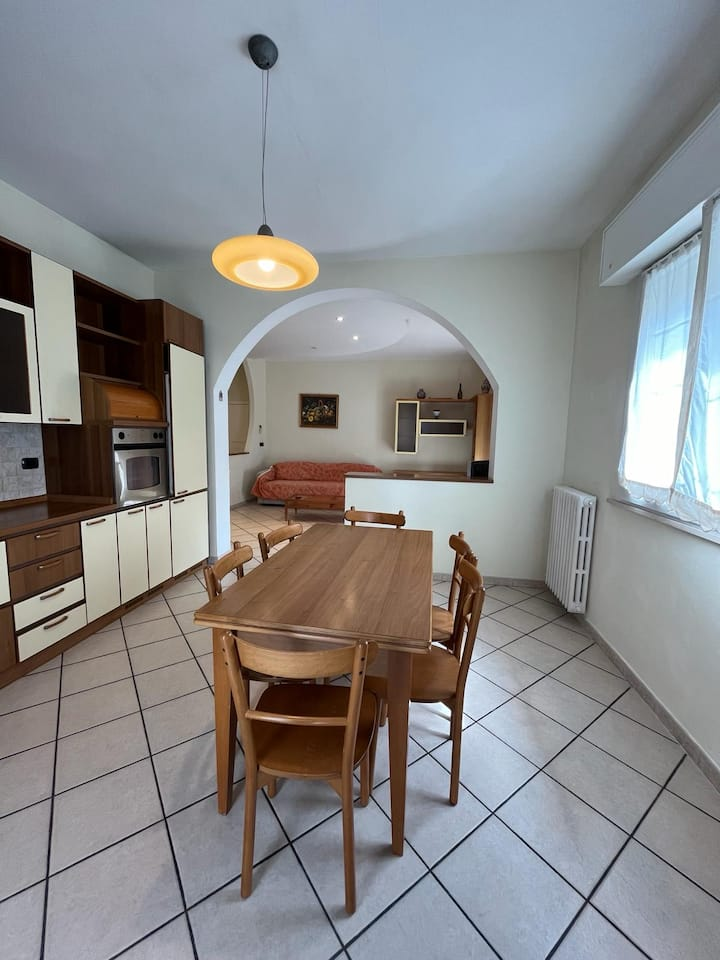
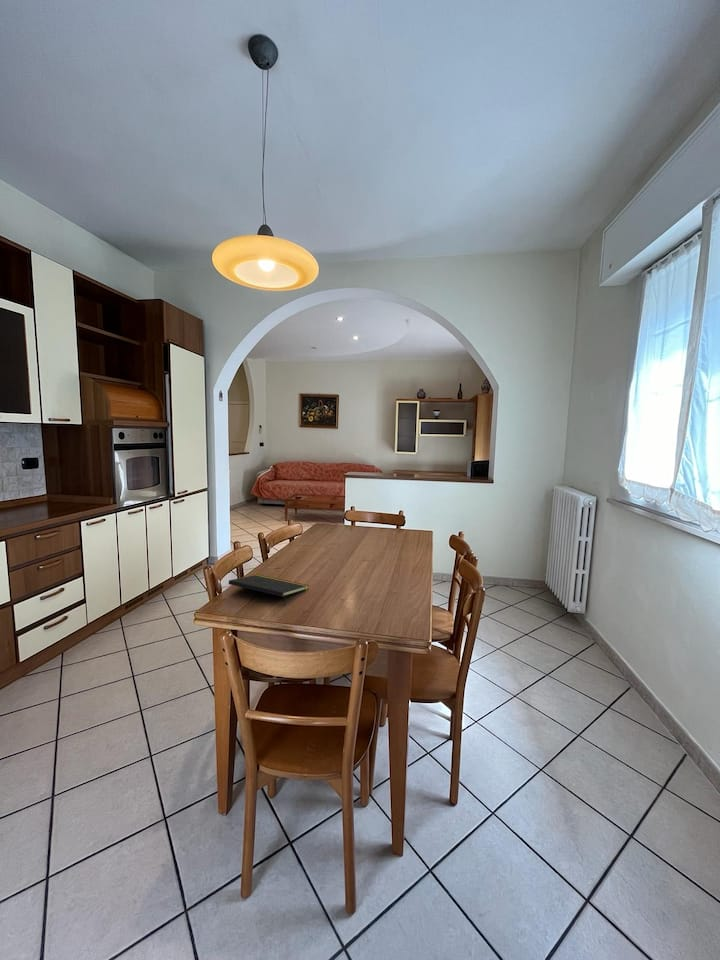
+ notepad (269, 584)
